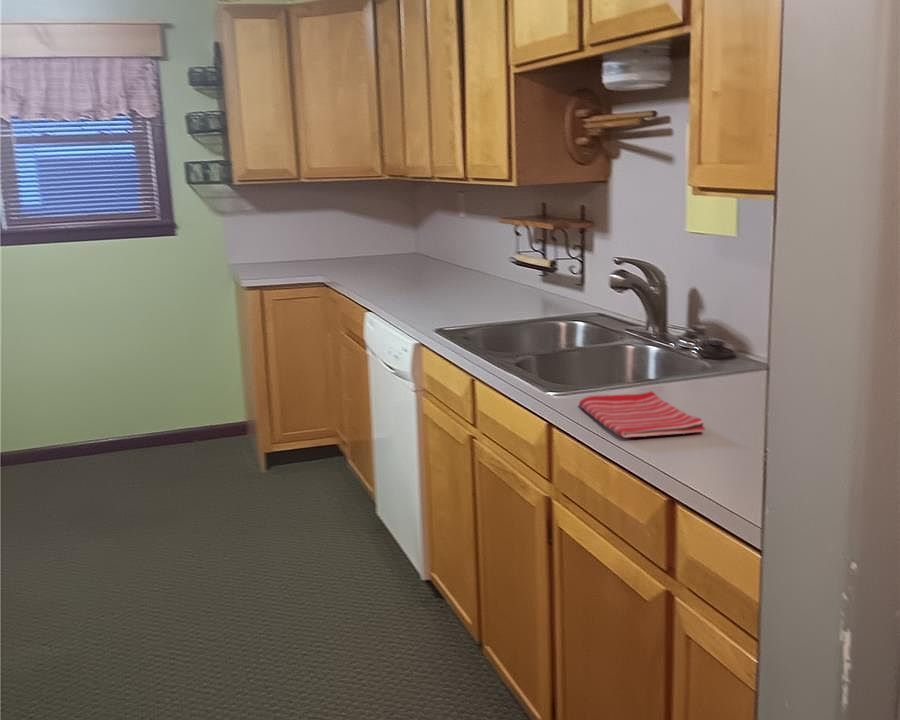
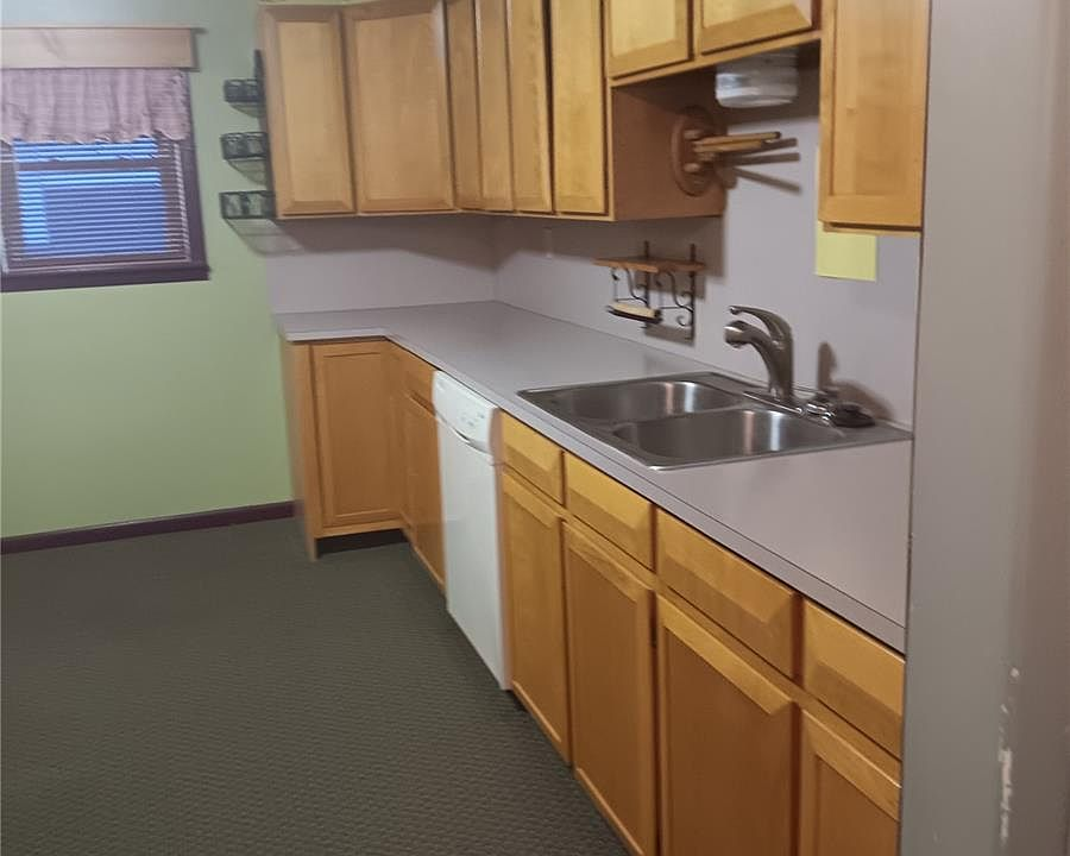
- dish towel (638, 413)
